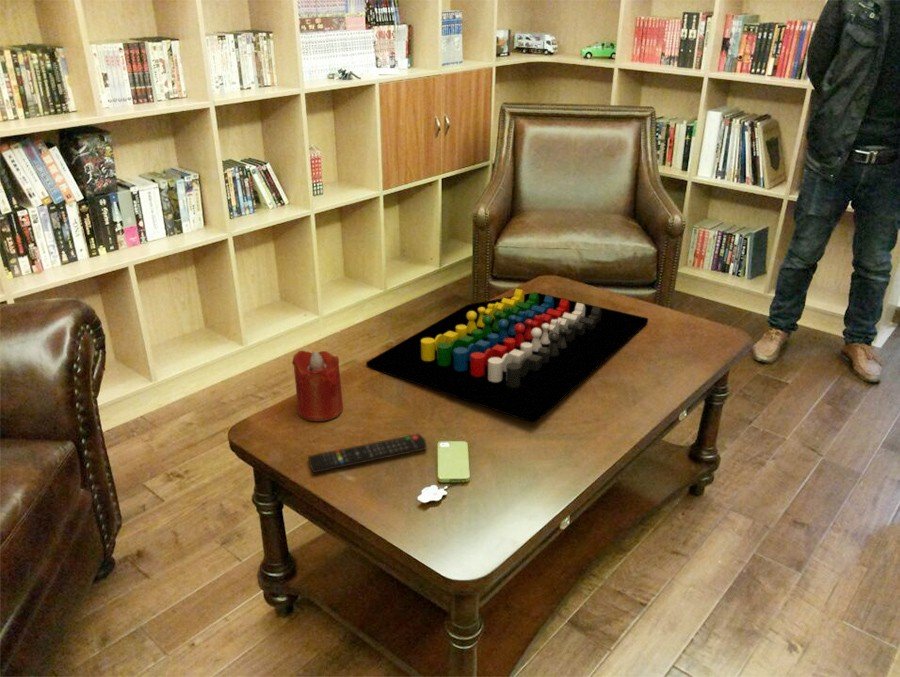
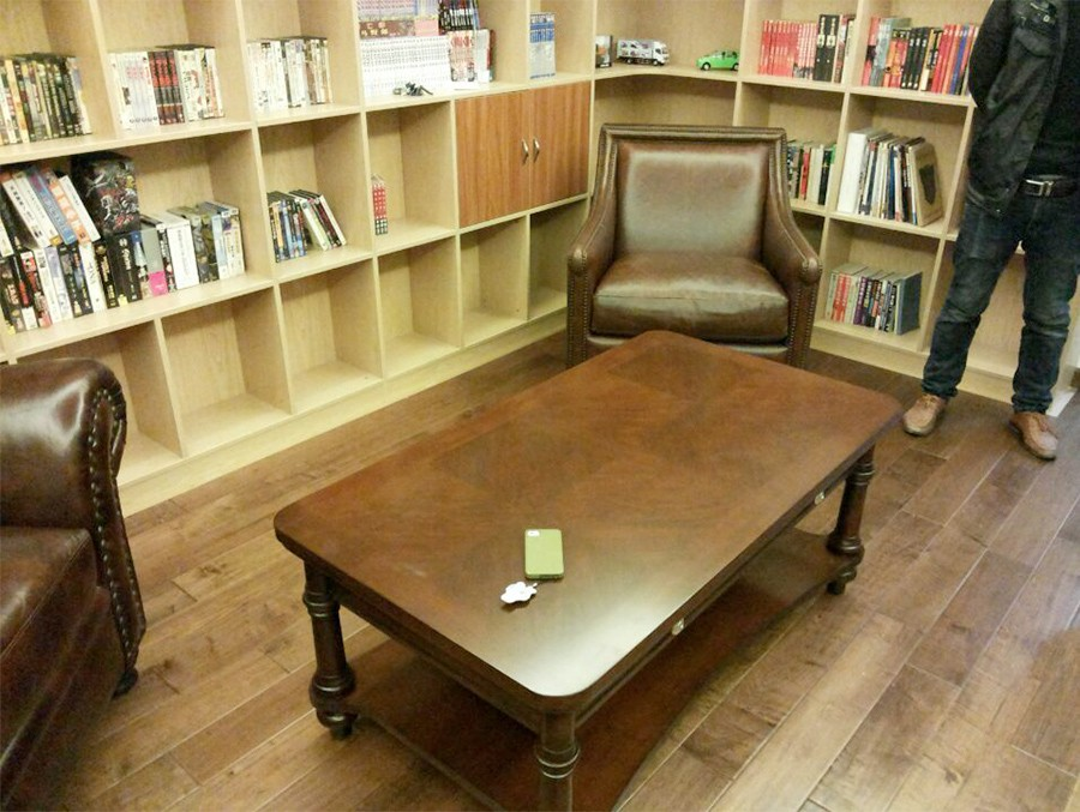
- remote control (369, 453)
- board game (515, 331)
- candle (317, 380)
